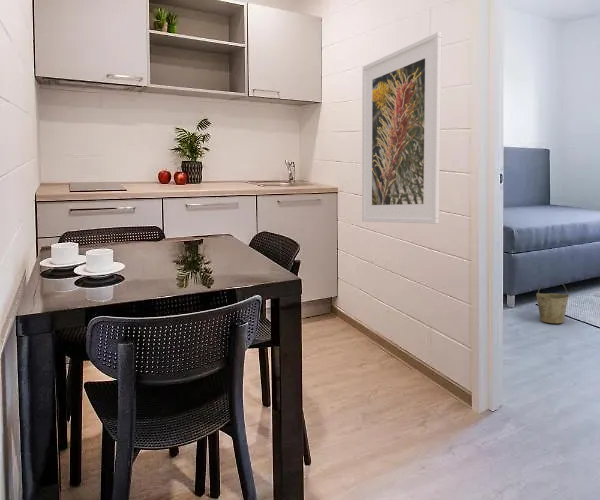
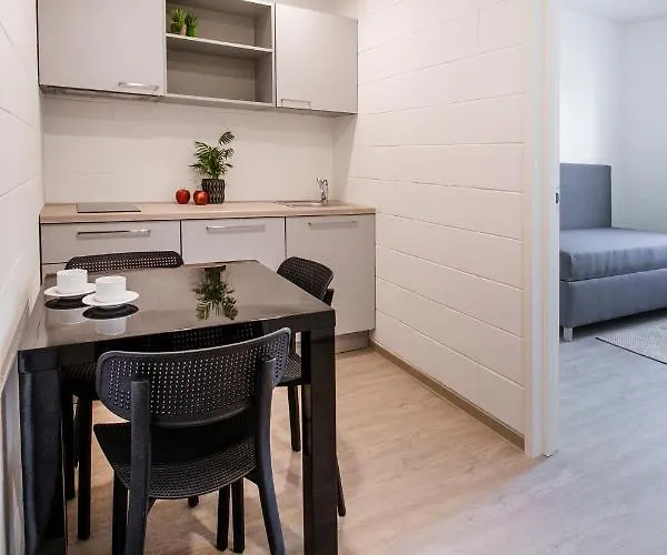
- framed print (397, 137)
- bucket (552, 299)
